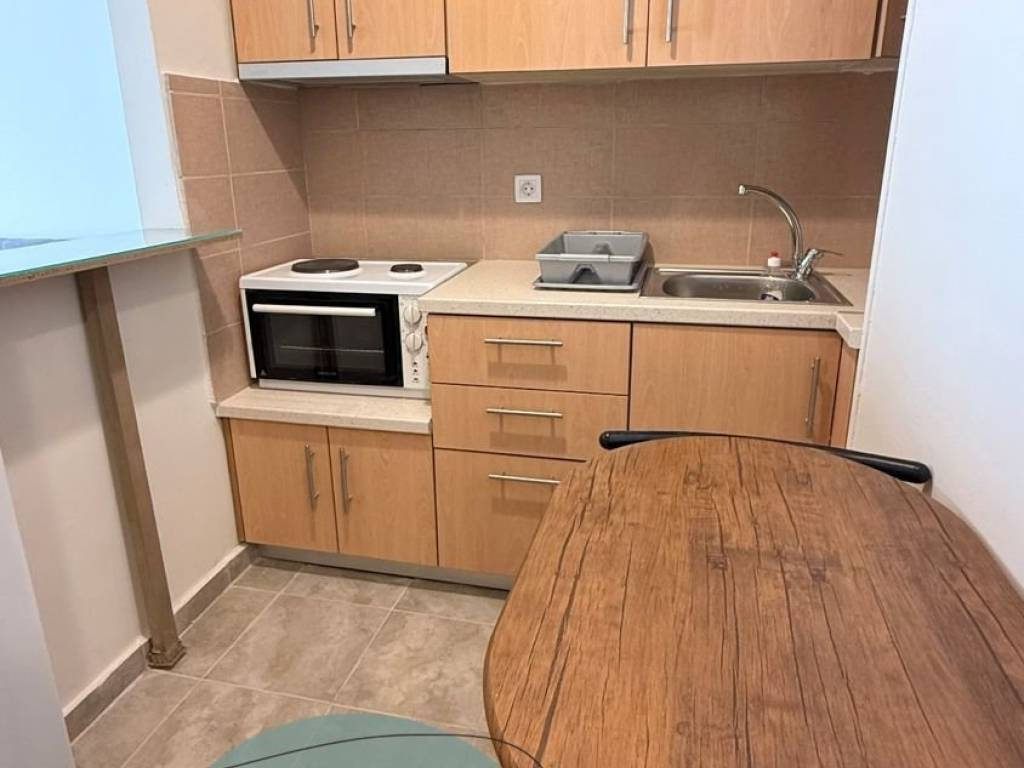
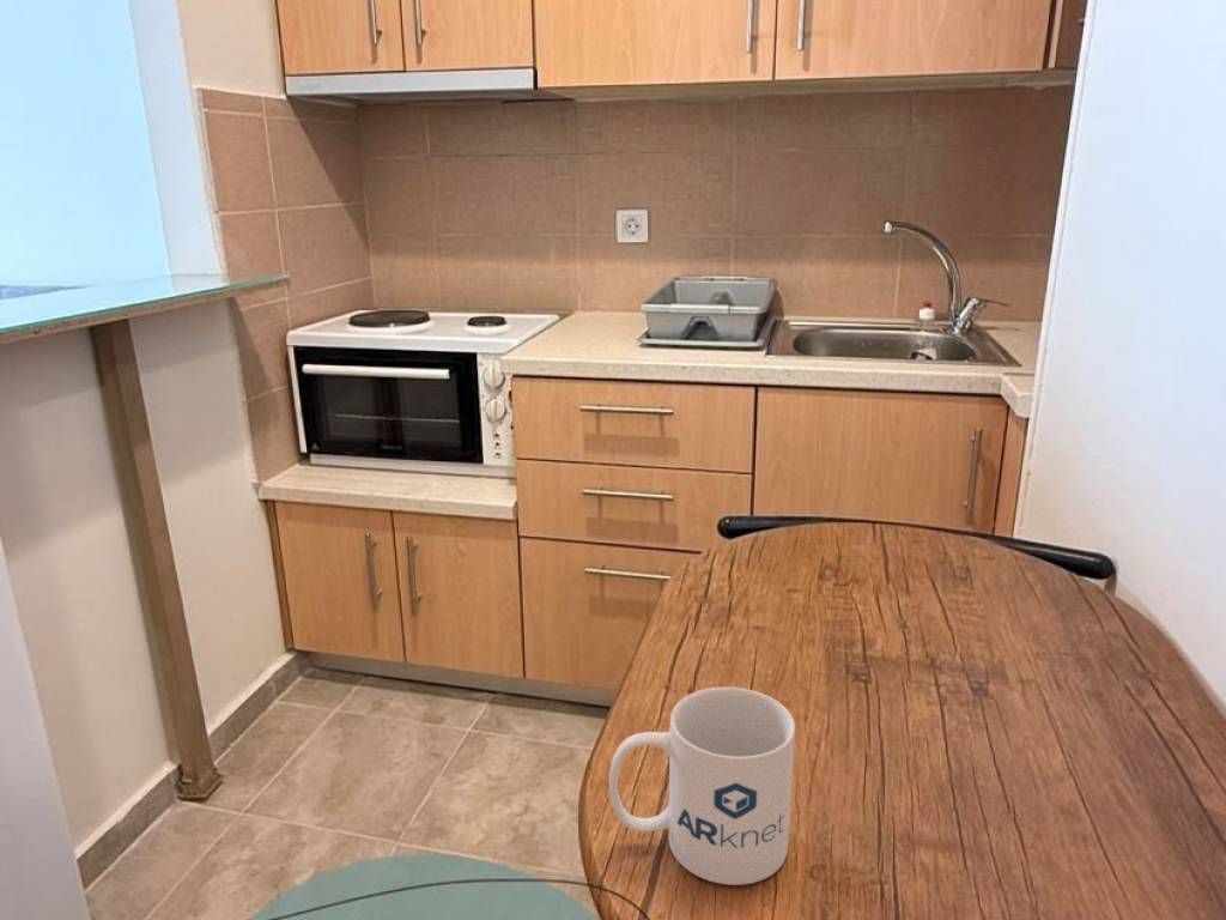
+ mug (708, 780)
